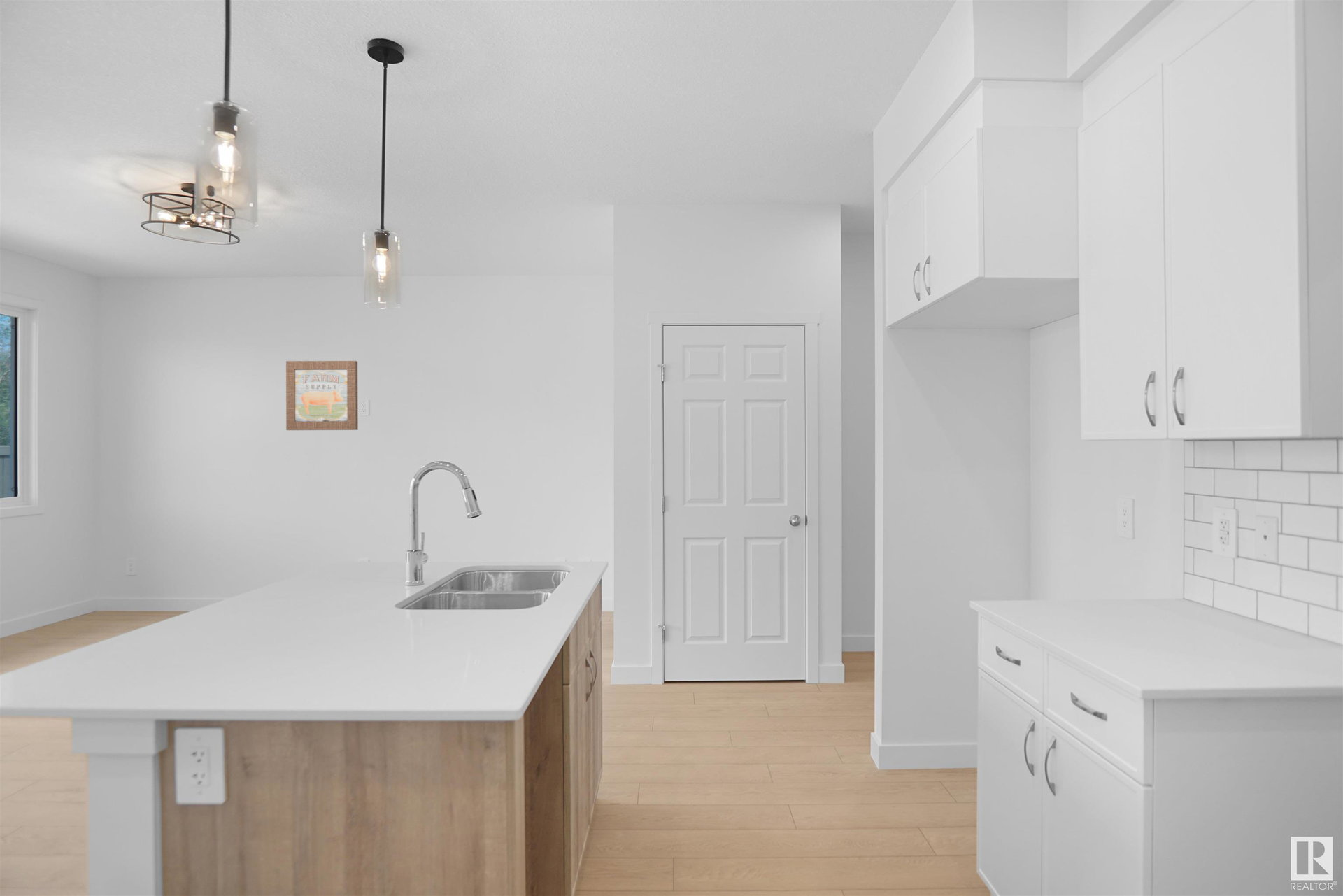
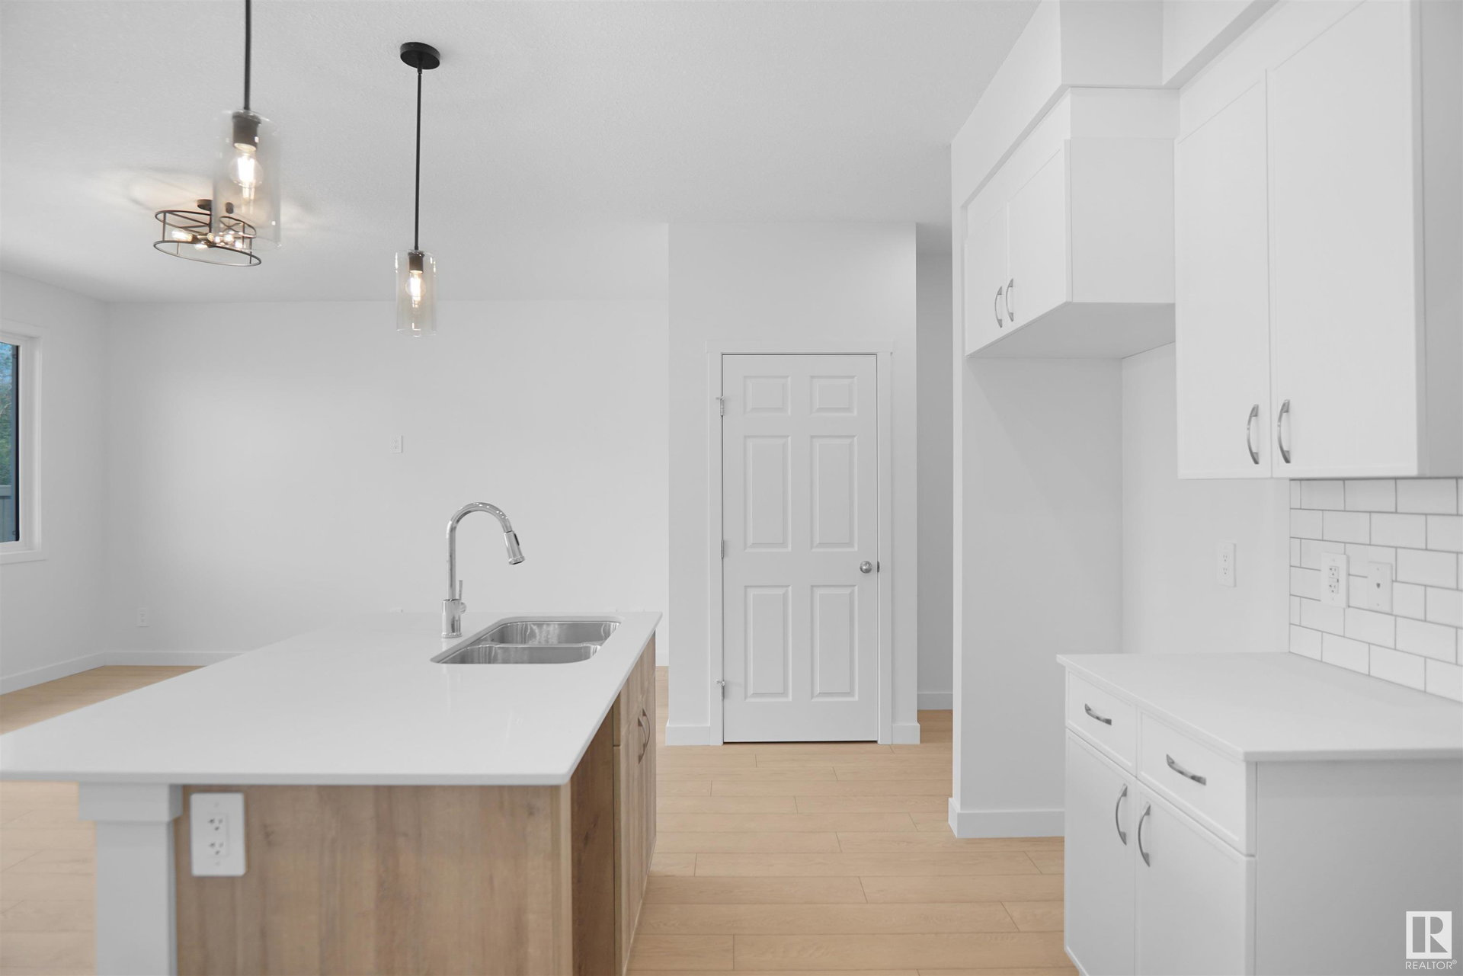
- wall art (322, 395)
